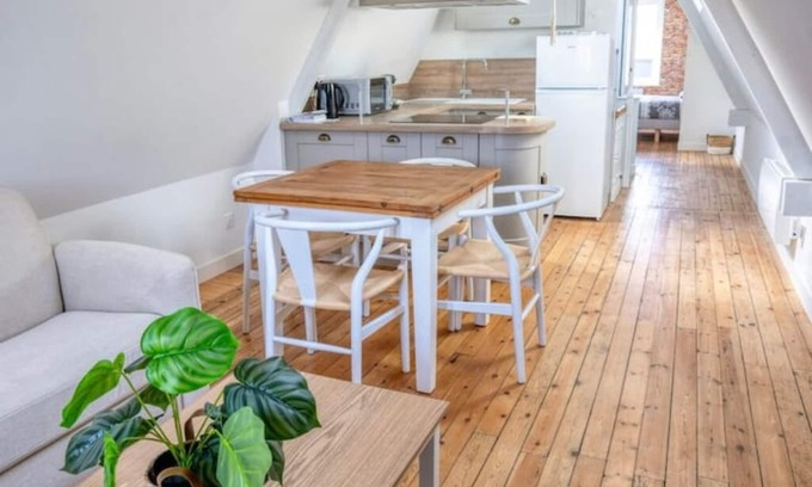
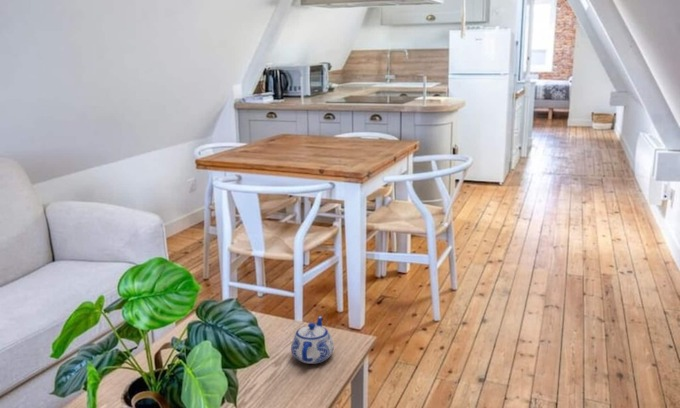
+ teapot (313, 338)
